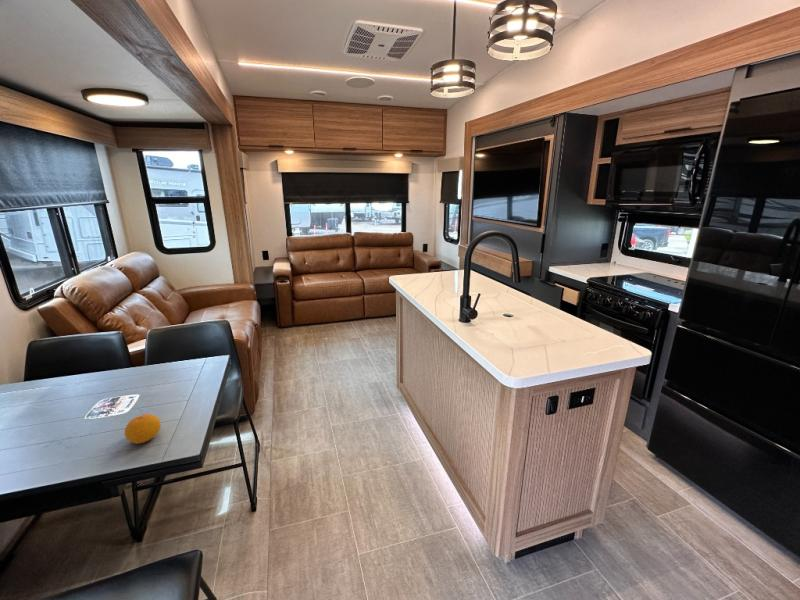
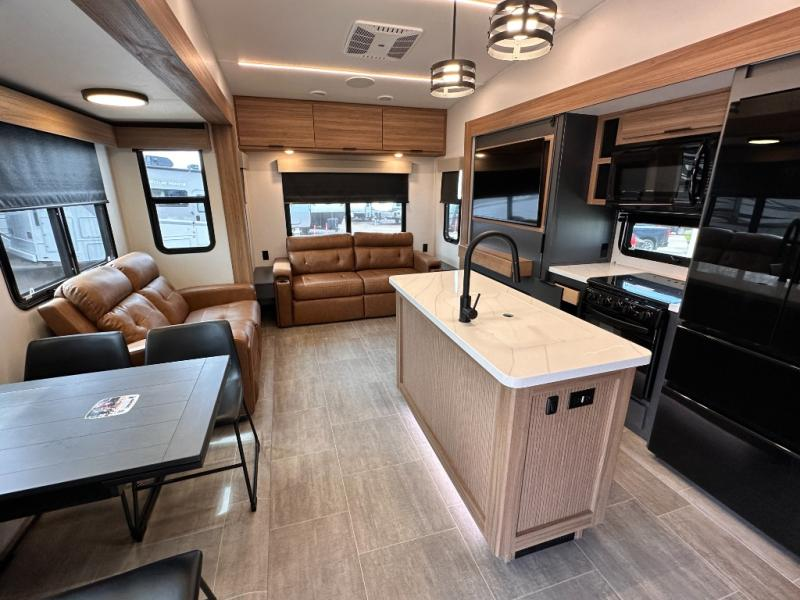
- fruit (143, 427)
